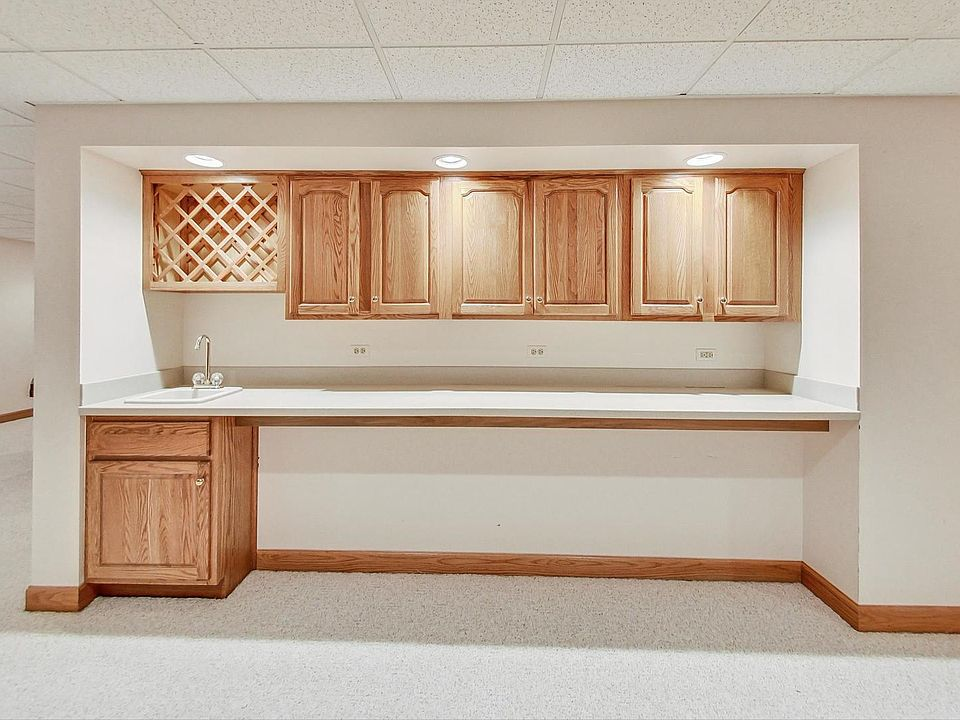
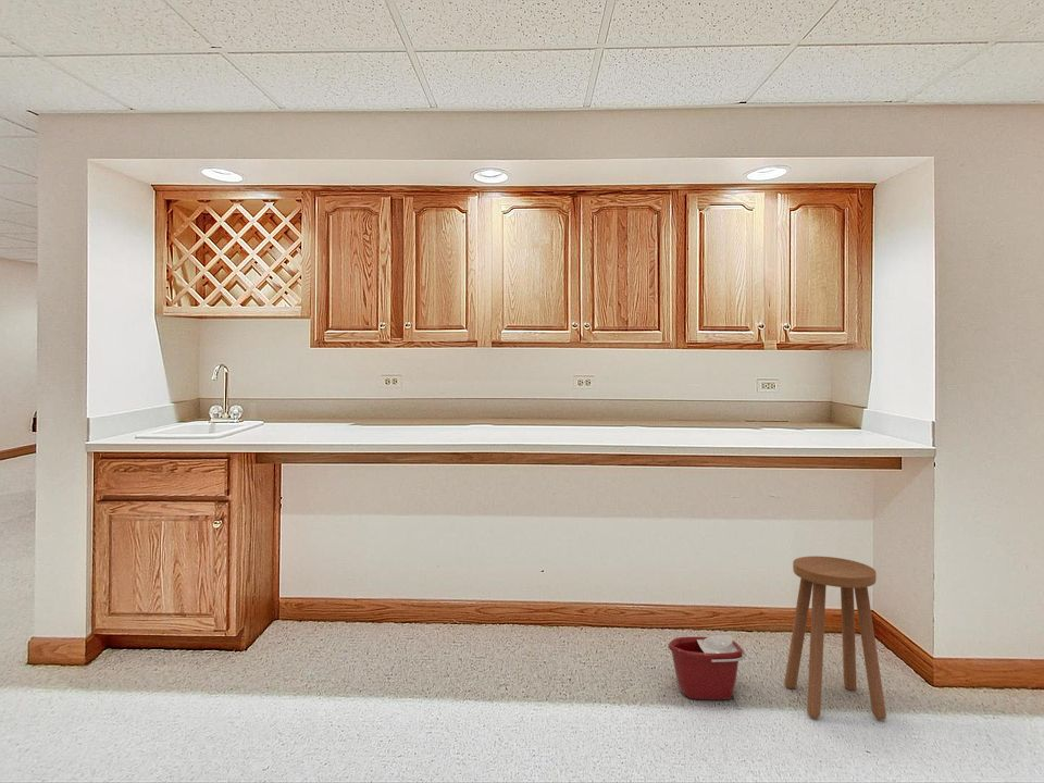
+ stool (842, 634)
+ bucket (705, 664)
